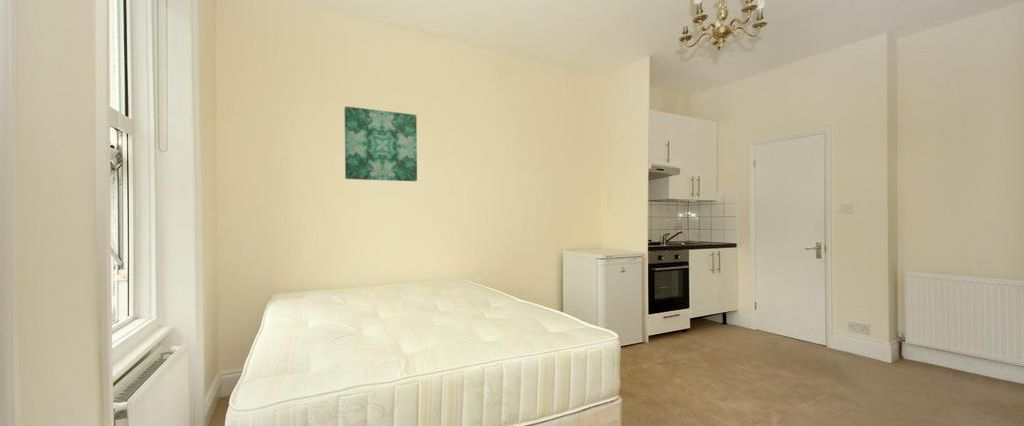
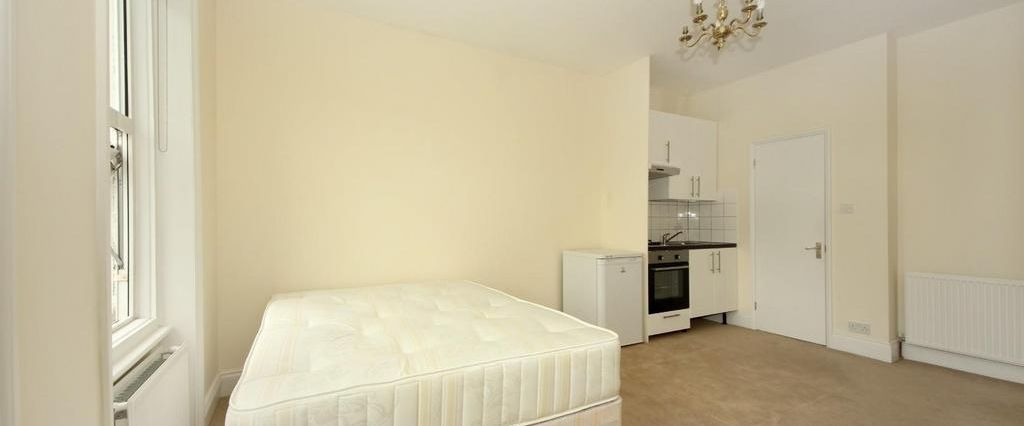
- wall art (382, 145)
